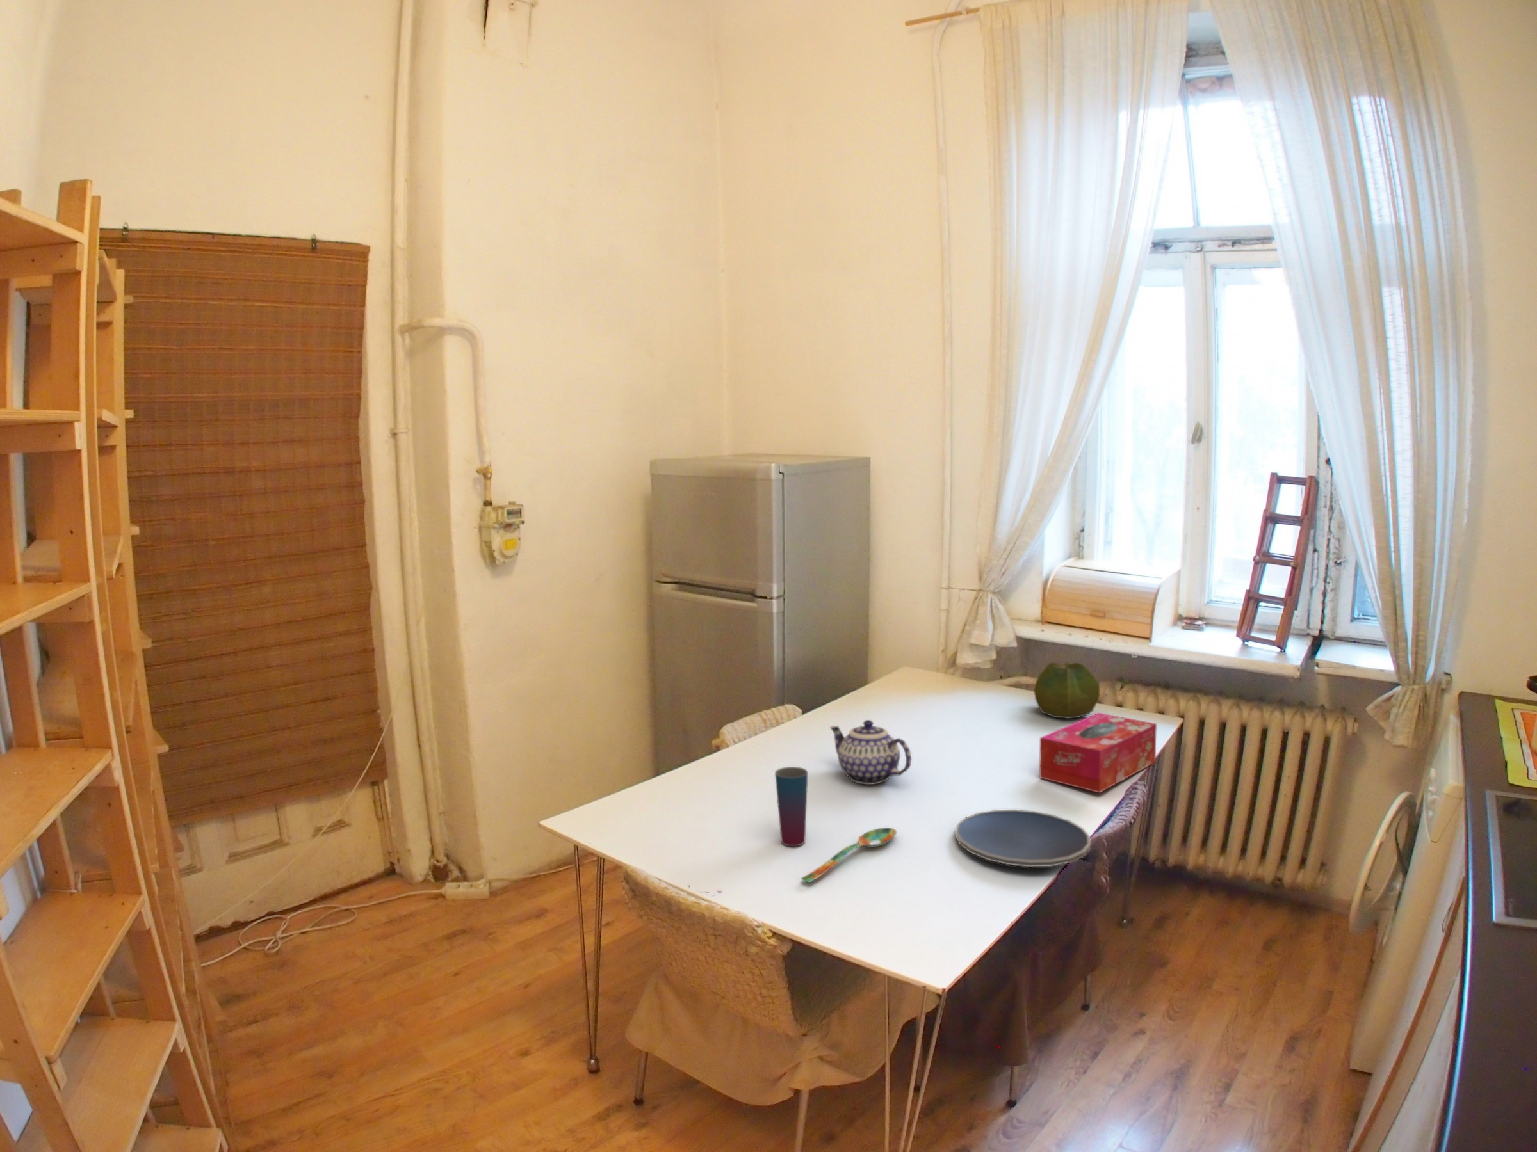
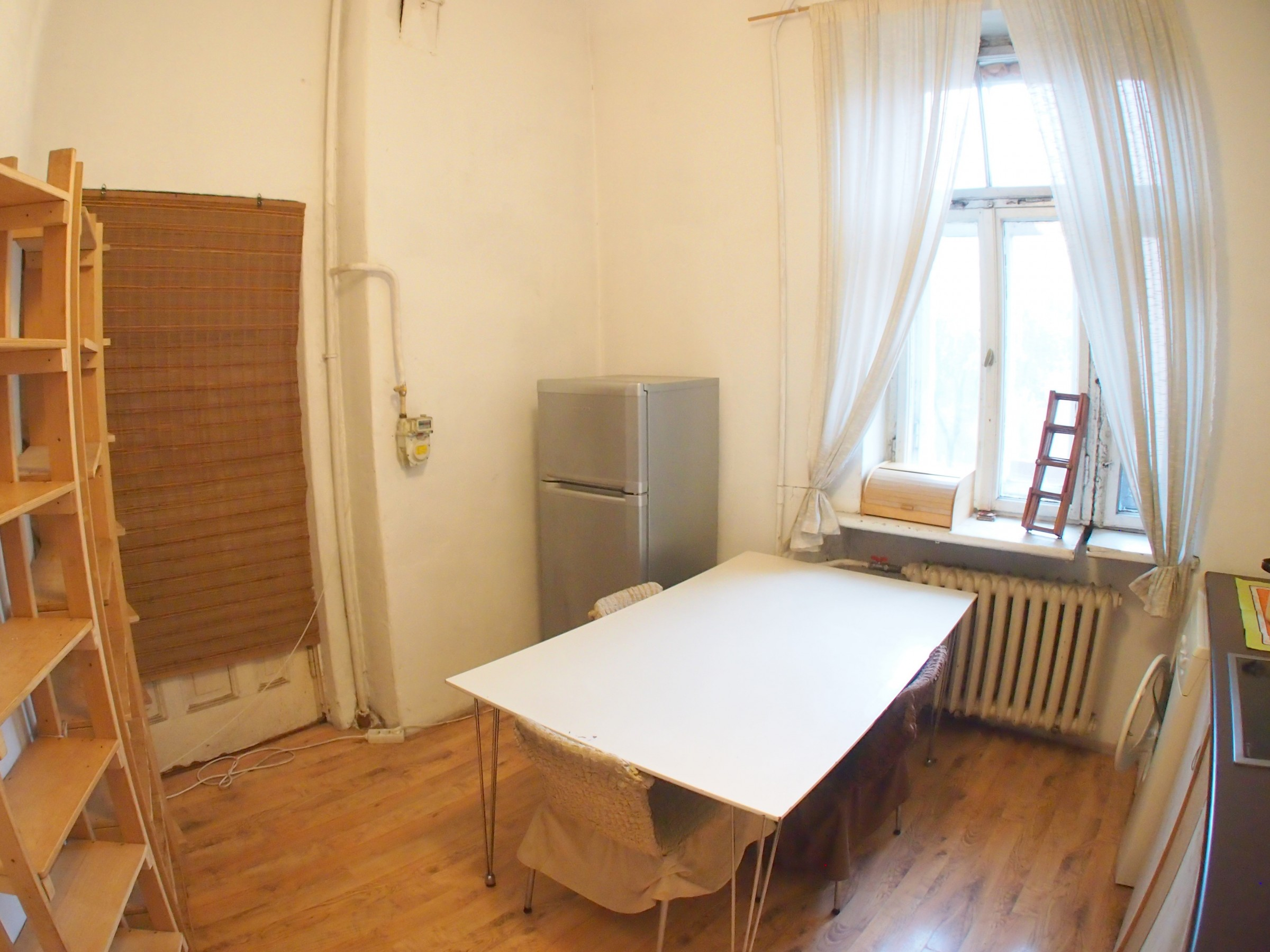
- spoon (850, 851)
- teapot (869, 749)
- cup (793, 806)
- tissue box (1099, 750)
- cabbage (1069, 689)
- plate (1021, 839)
